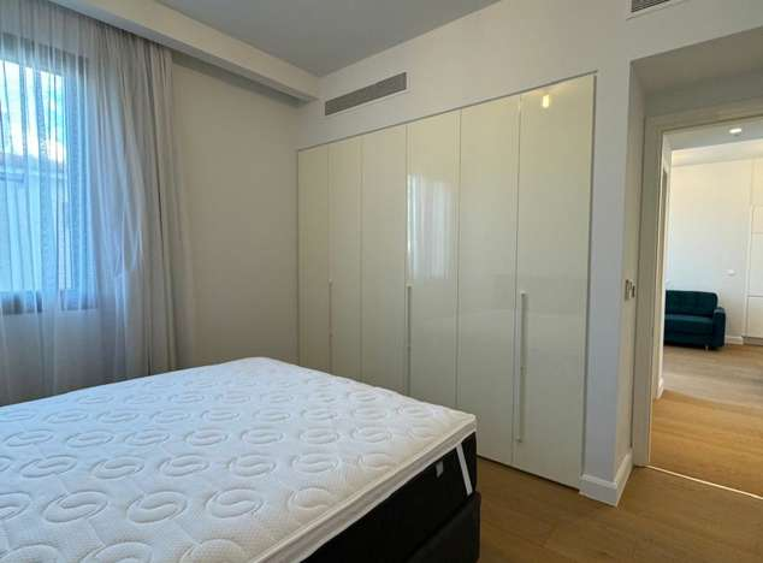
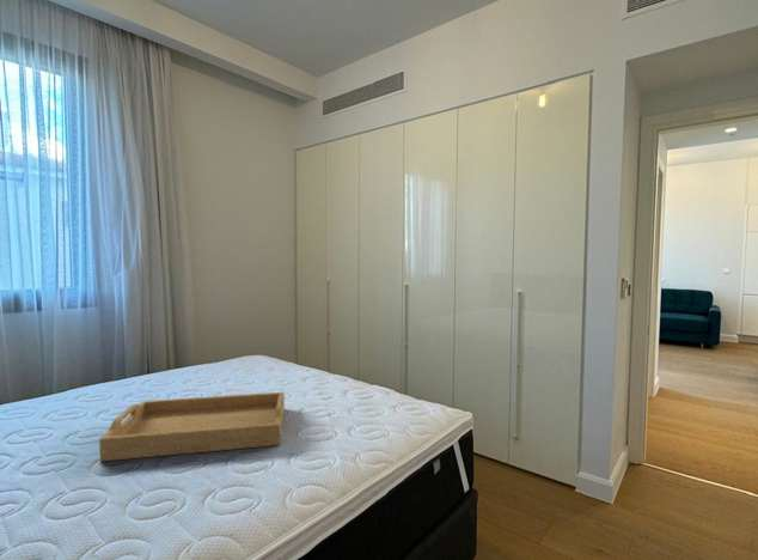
+ serving tray (206, 418)
